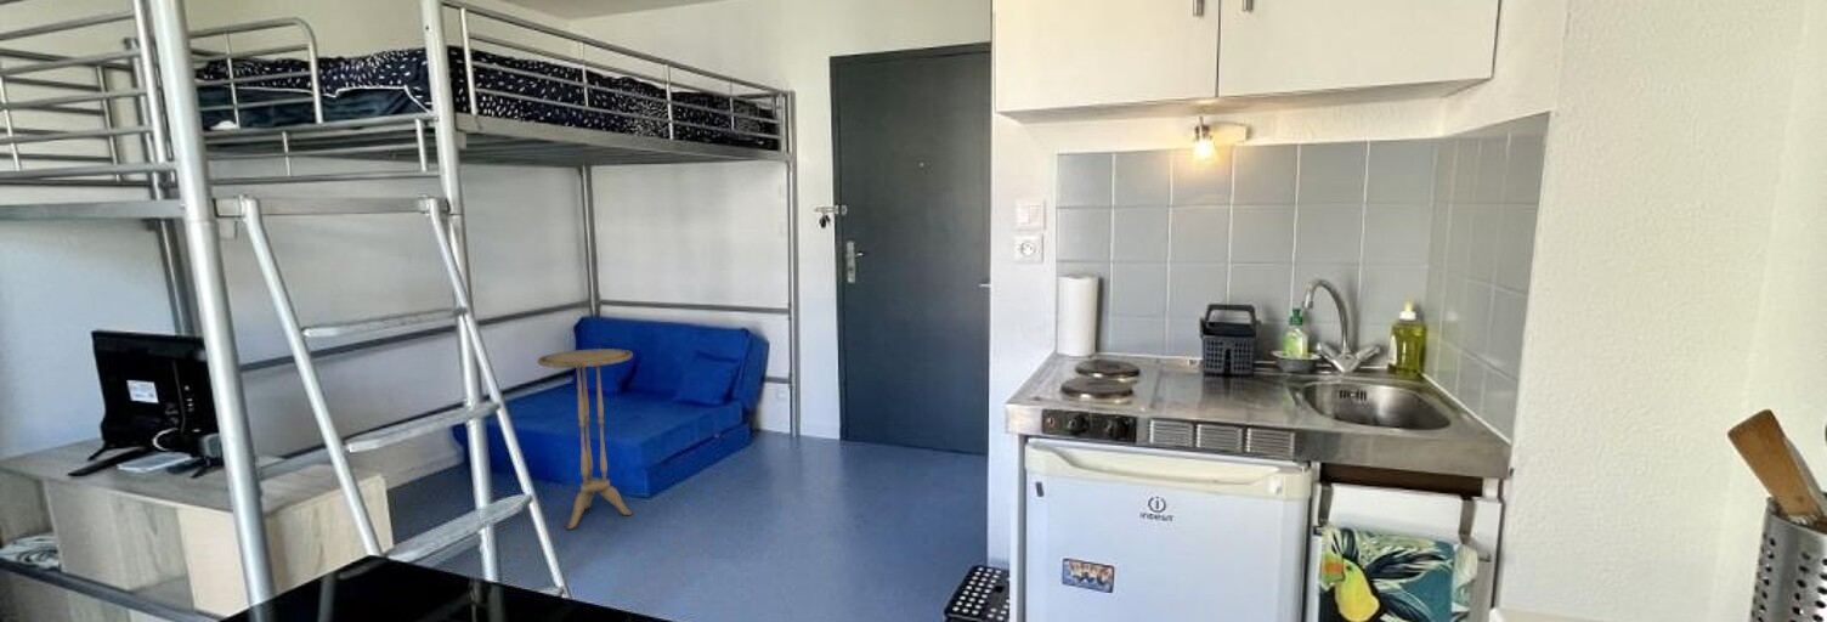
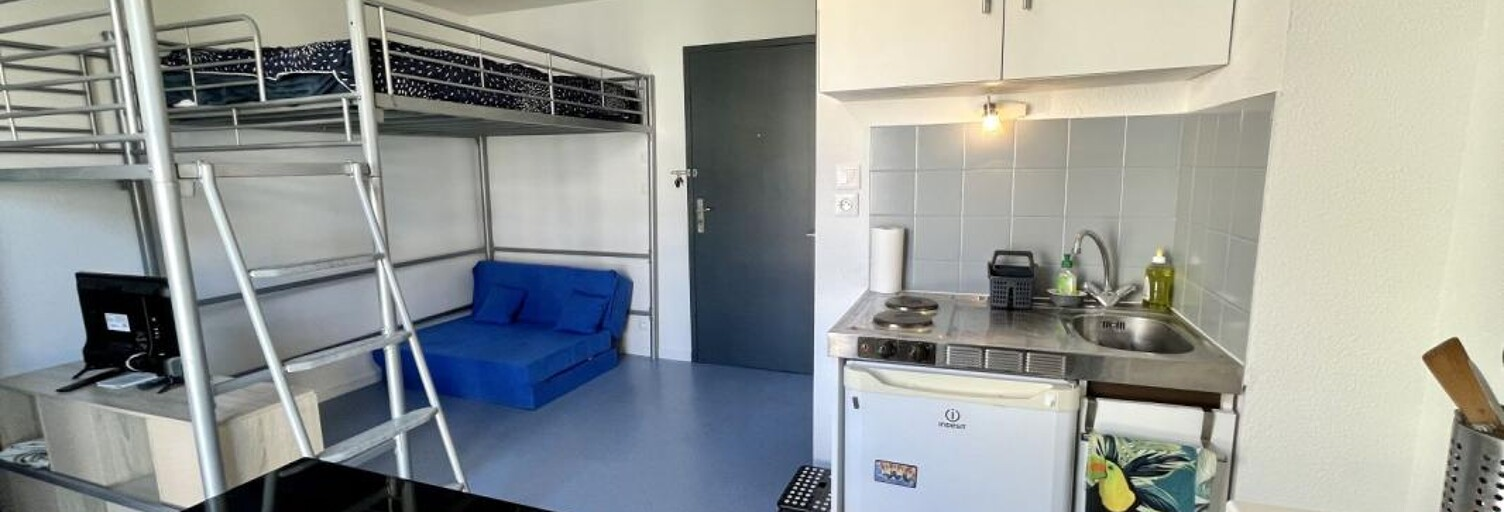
- side table (588, 436)
